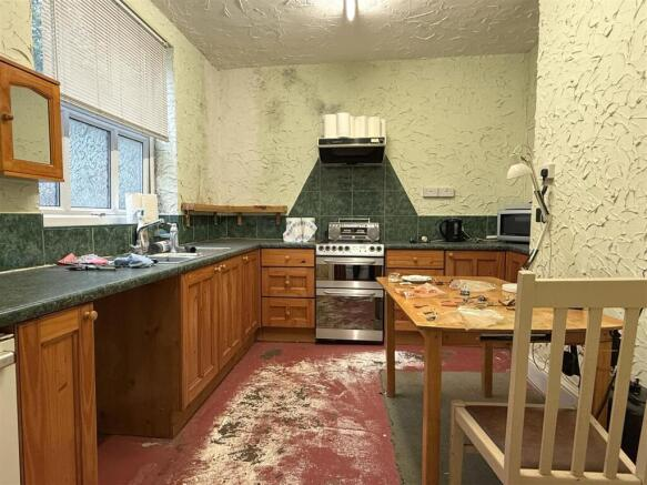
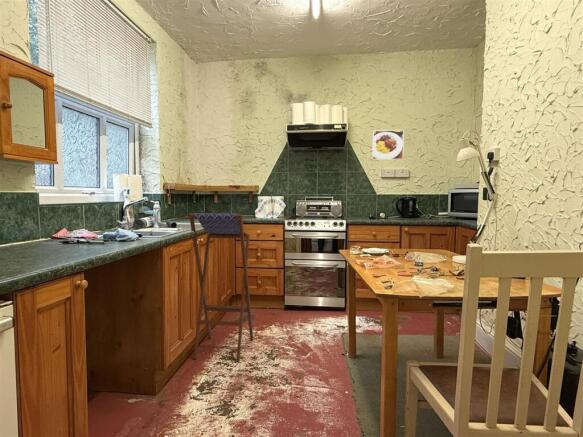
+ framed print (387, 144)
+ stool (205, 279)
